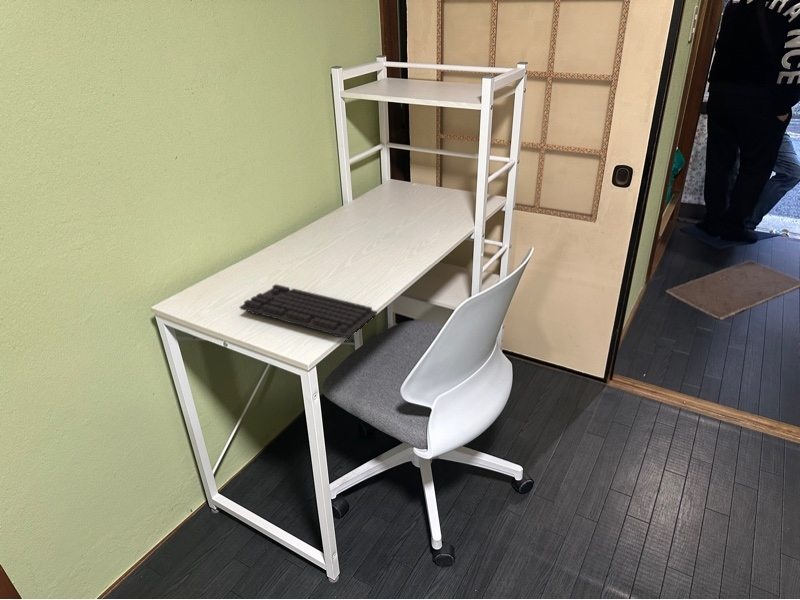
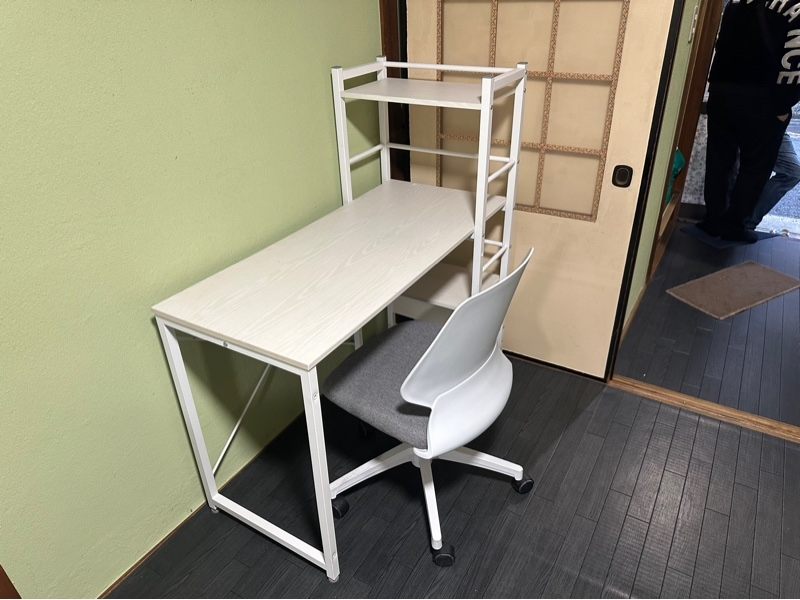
- keyboard (307, 308)
